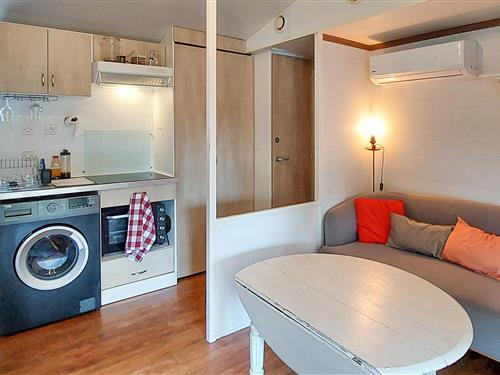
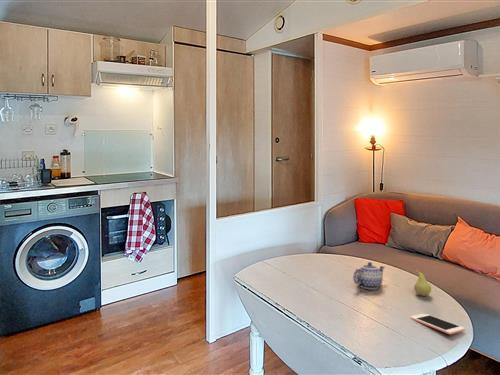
+ cell phone (436, 323)
+ teapot (369, 274)
+ fruit (421, 282)
